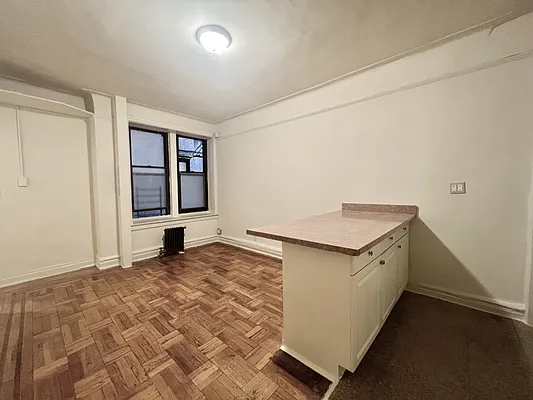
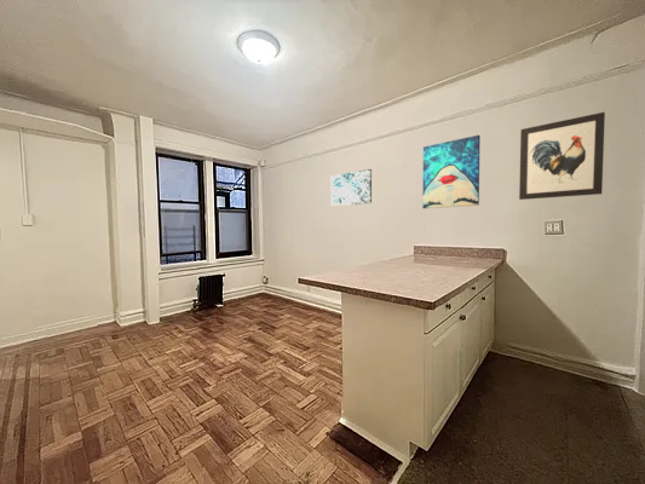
+ wall art (449, 174)
+ wall art (558, 159)
+ wall art (350, 189)
